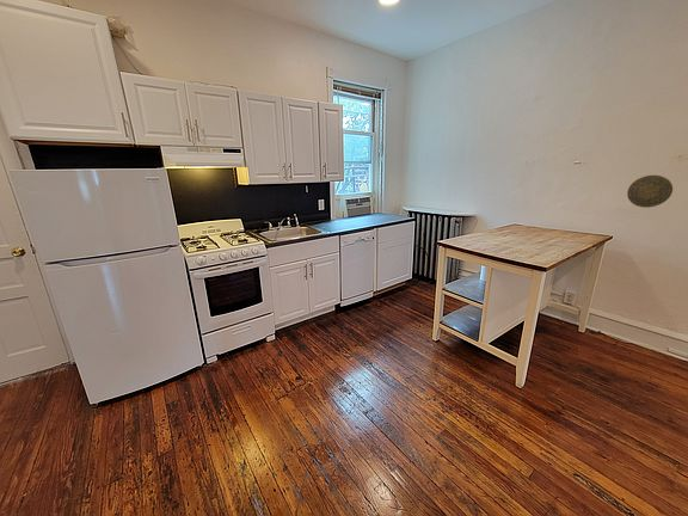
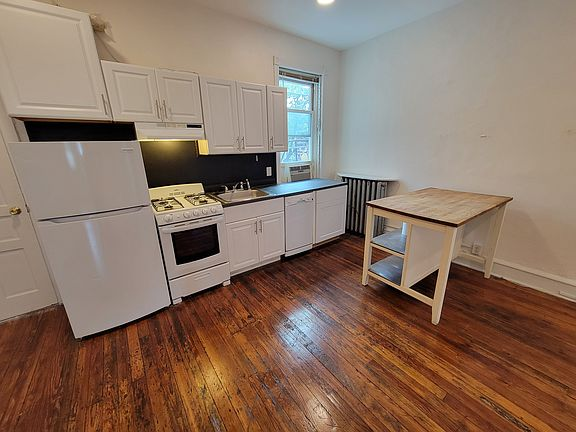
- decorative plate (649, 191)
